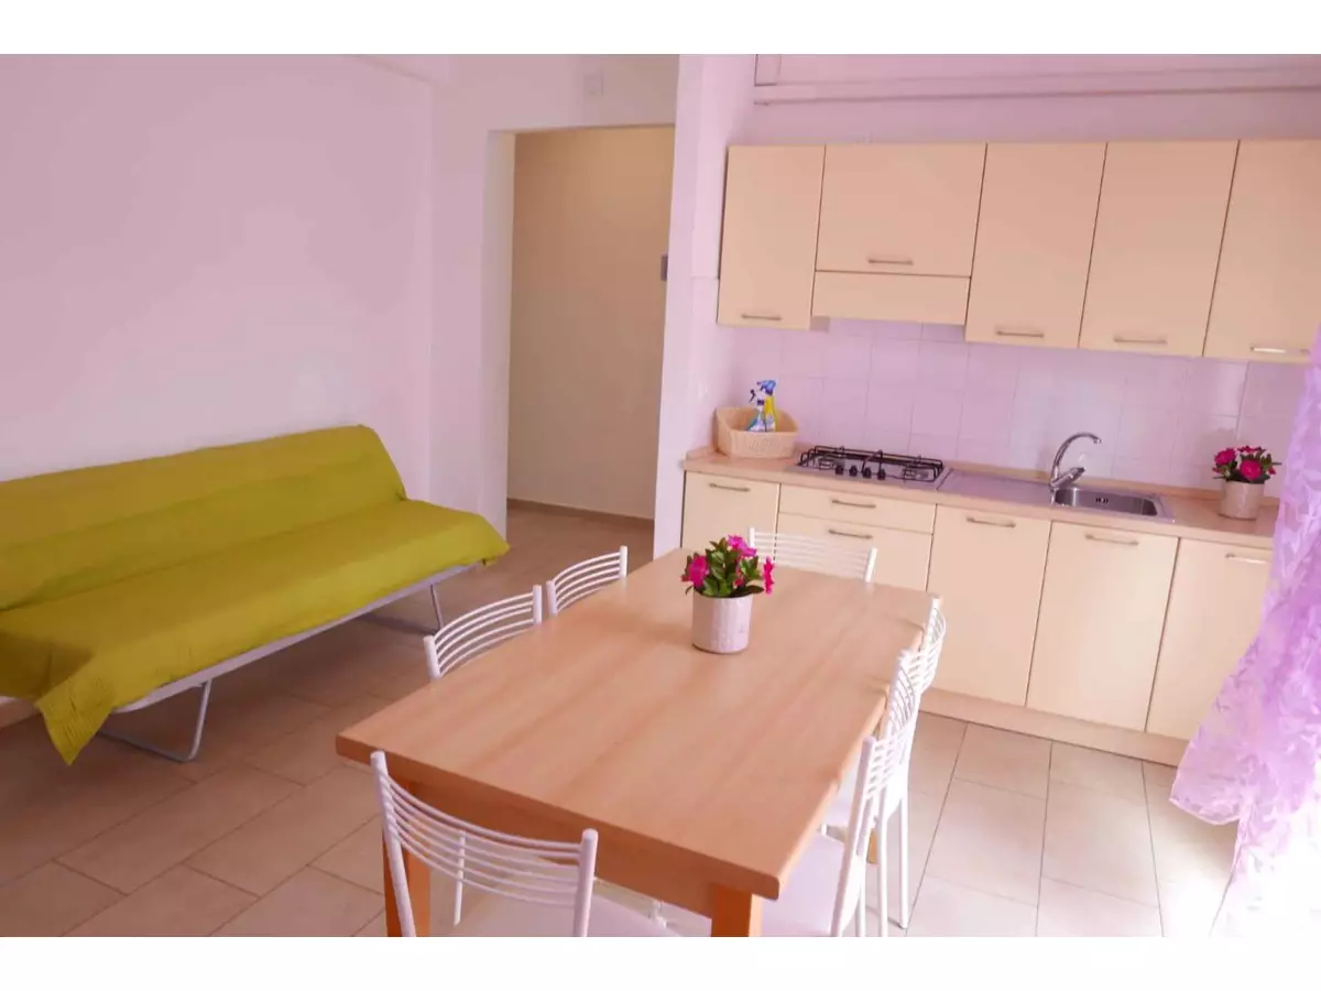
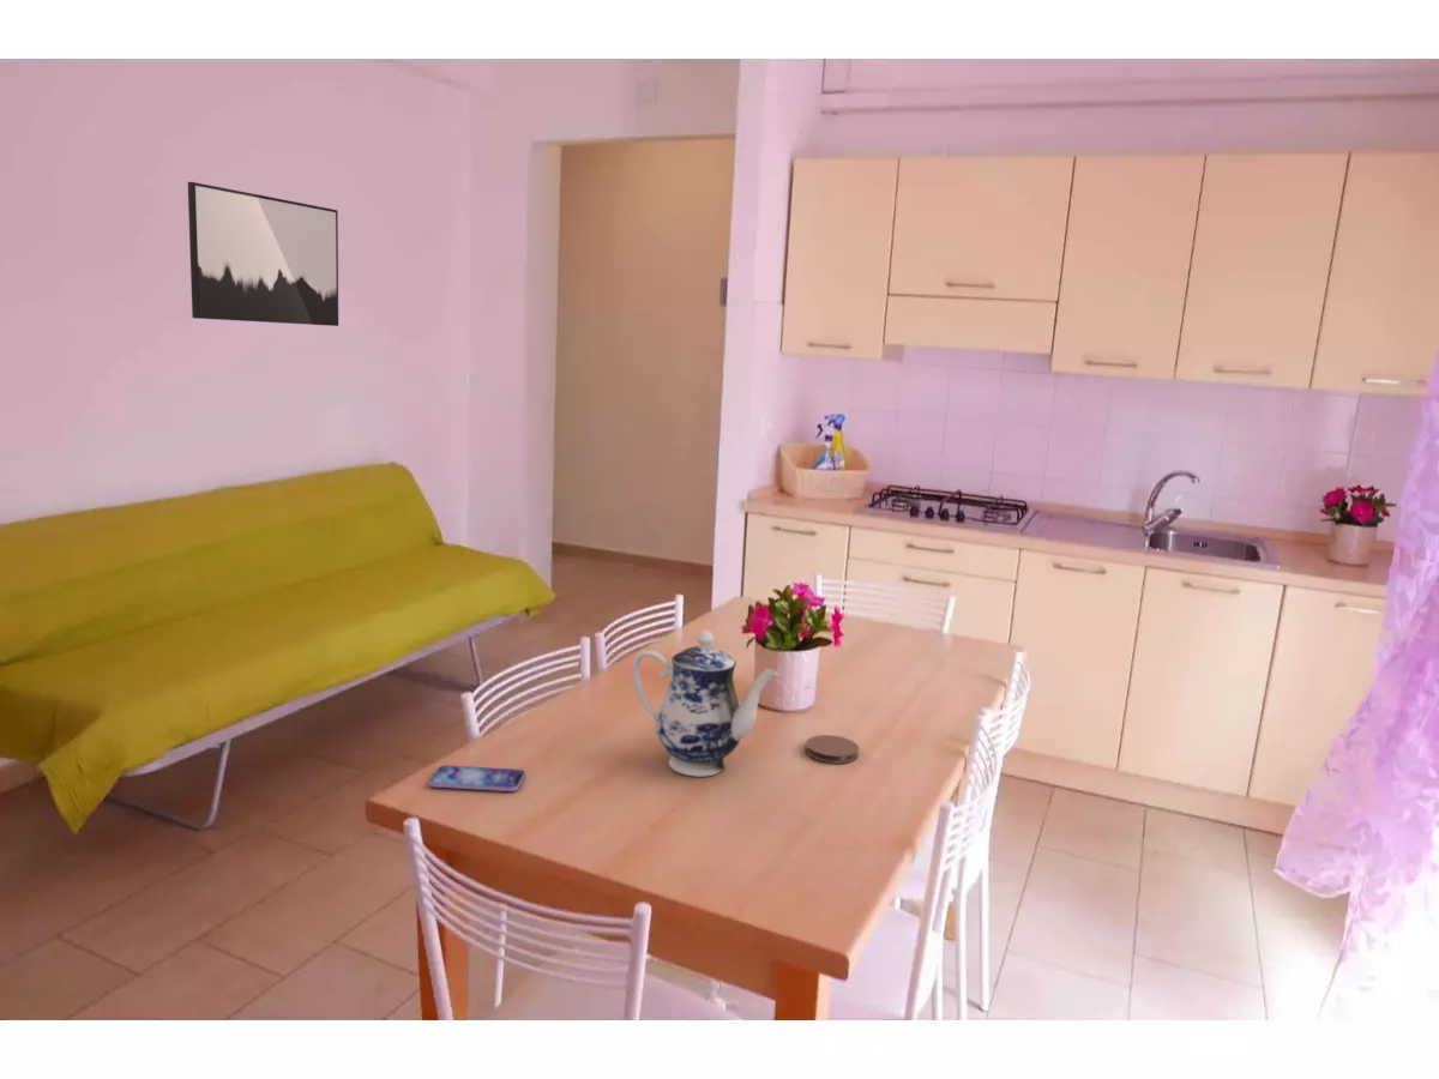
+ teapot (702, 698)
+ coaster (831, 748)
+ wall art (270, 260)
+ smartphone (477, 778)
